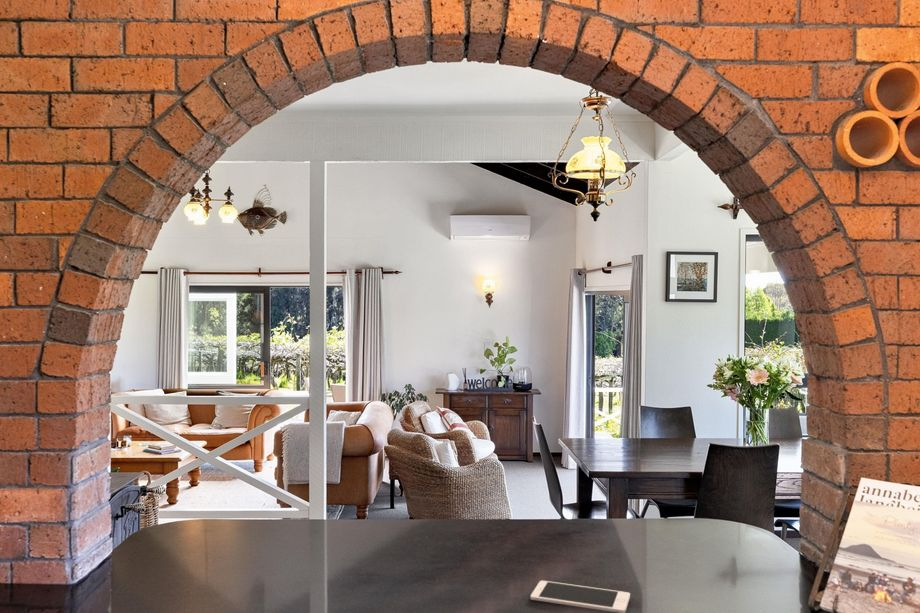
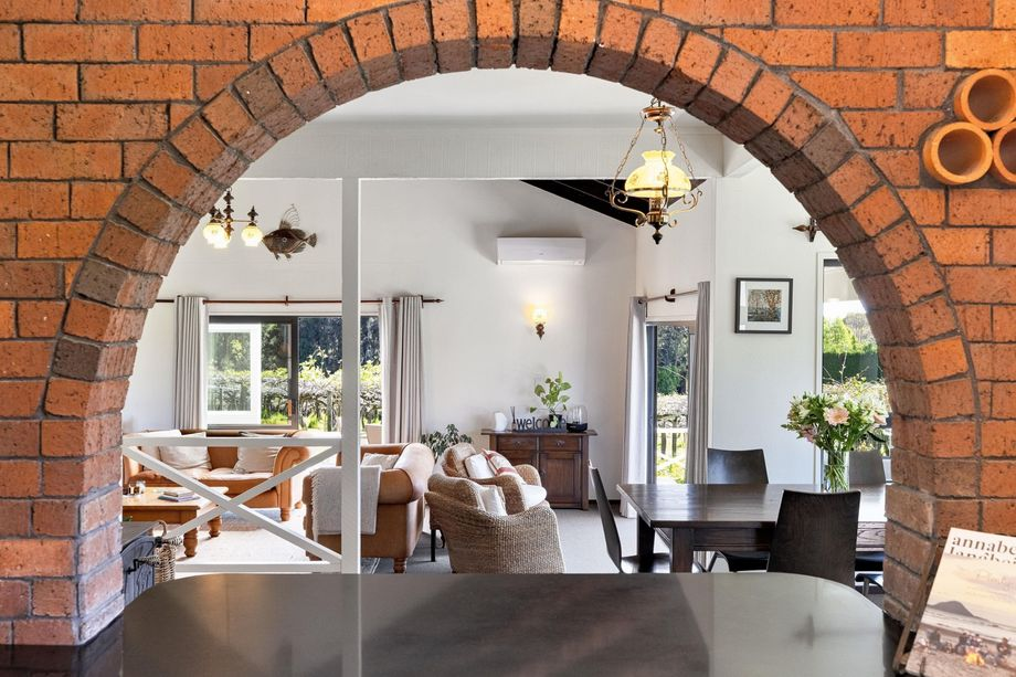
- cell phone (580, 596)
